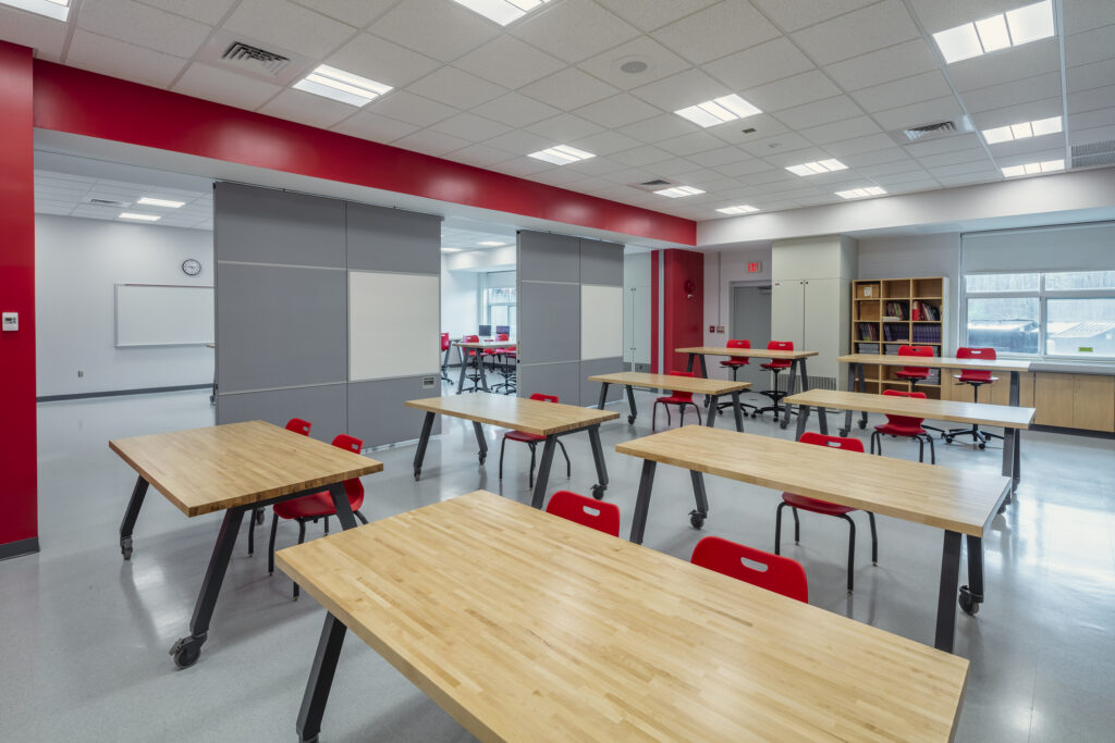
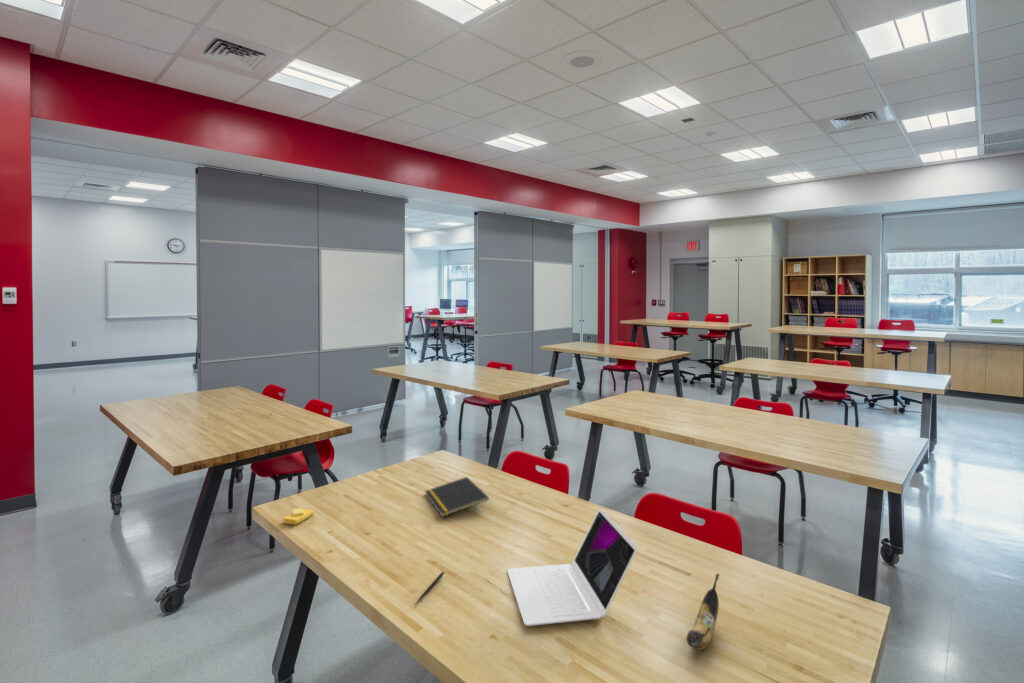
+ banana (702, 614)
+ laptop (573, 560)
+ notepad (455, 495)
+ sticky notes (298, 515)
+ pen (429, 587)
